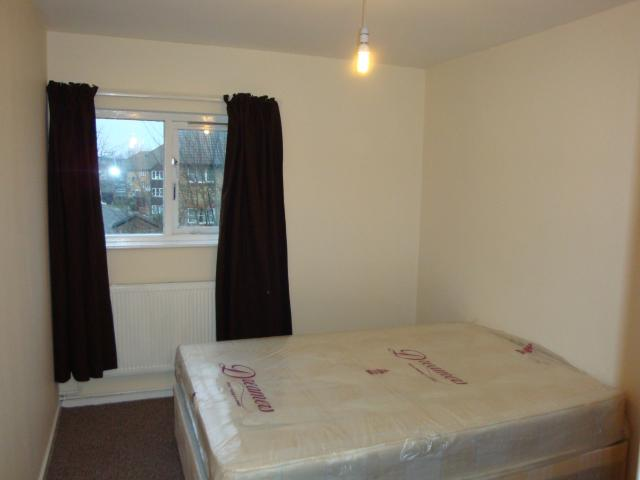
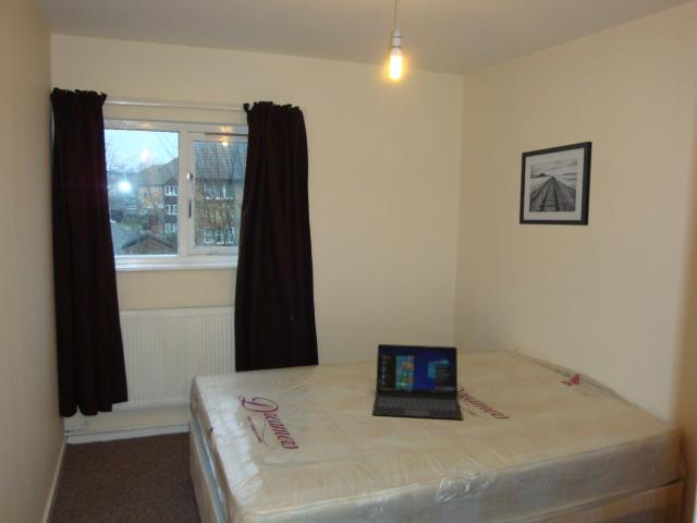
+ laptop (416, 378)
+ wall art (552, 186)
